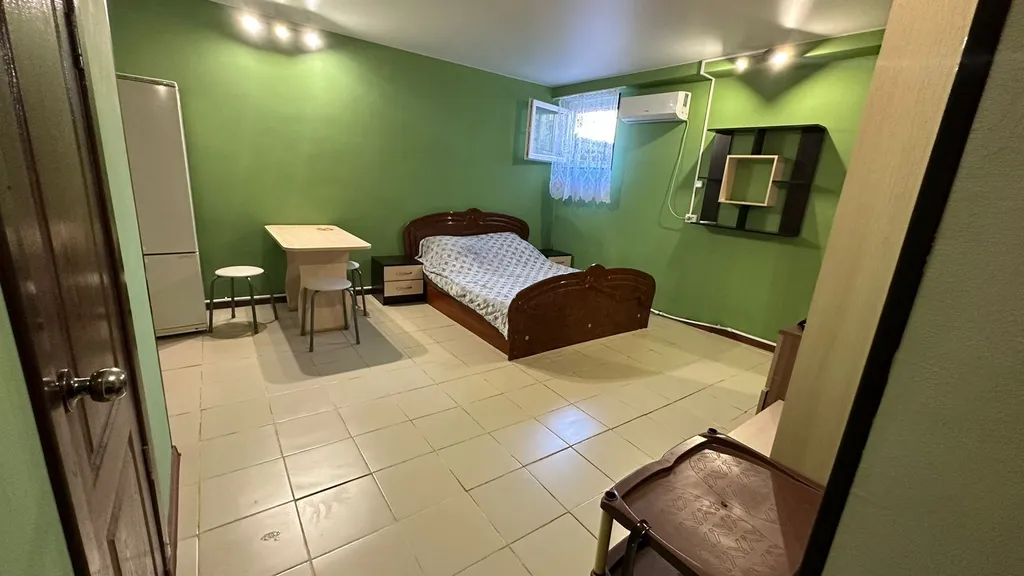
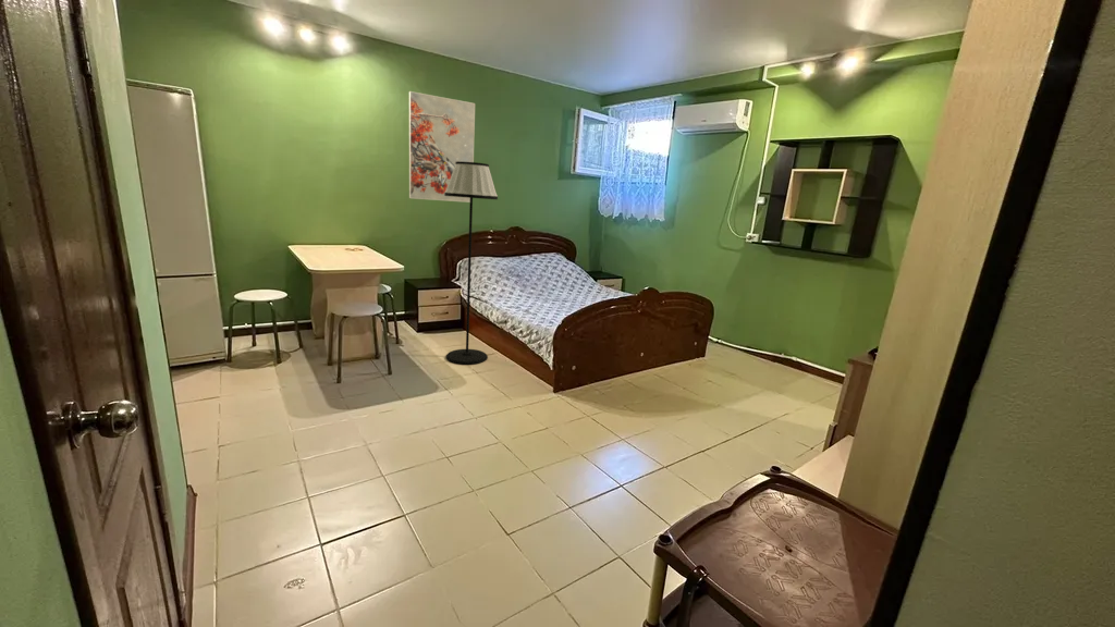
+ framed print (442, 150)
+ floor lamp (469, 265)
